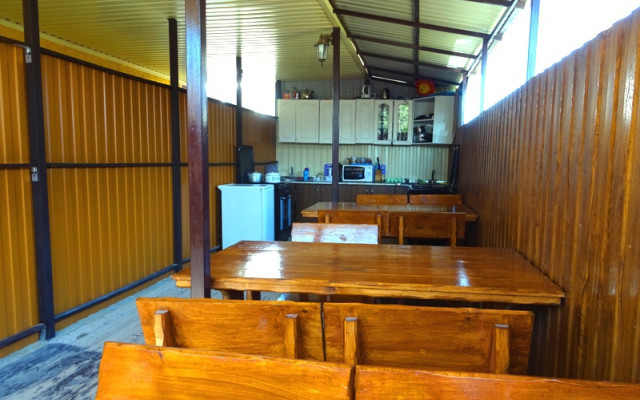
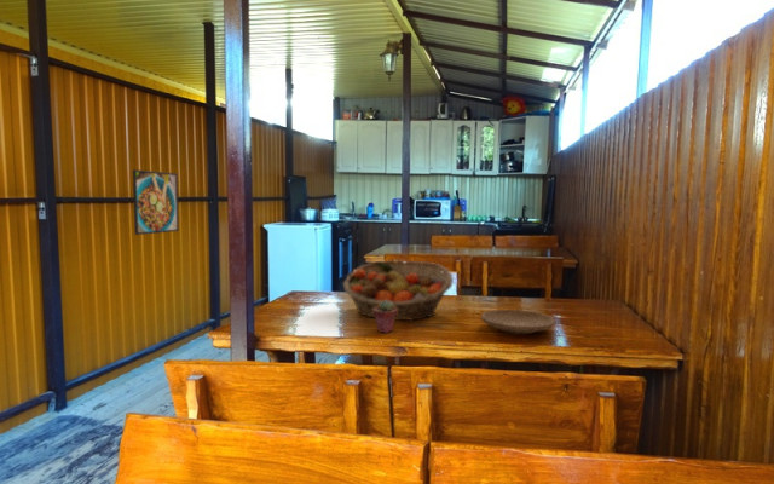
+ plate (516, 323)
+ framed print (156, 202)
+ potted succulent (385, 315)
+ fruit basket (397, 288)
